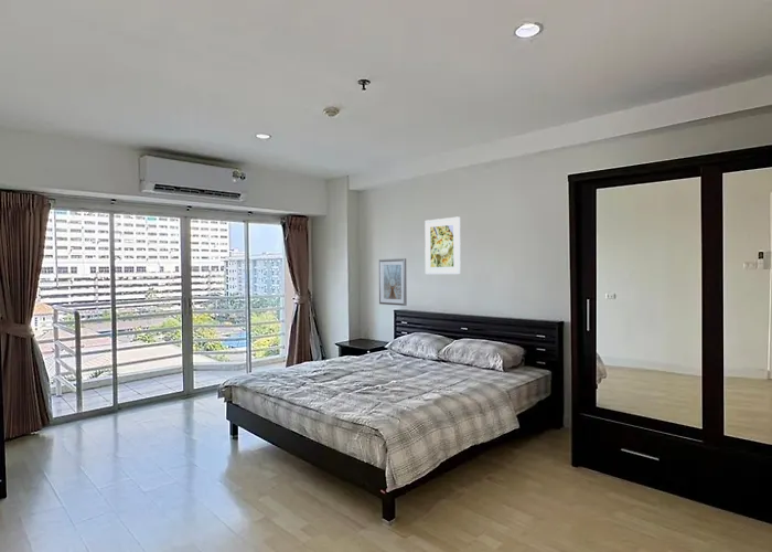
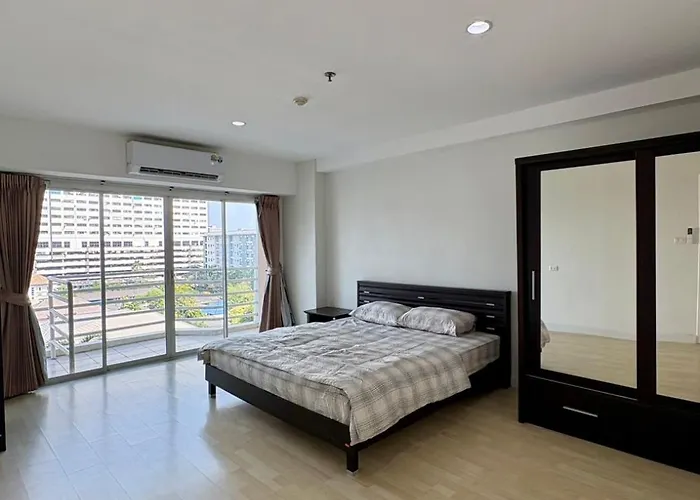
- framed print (441, 246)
- picture frame (392, 282)
